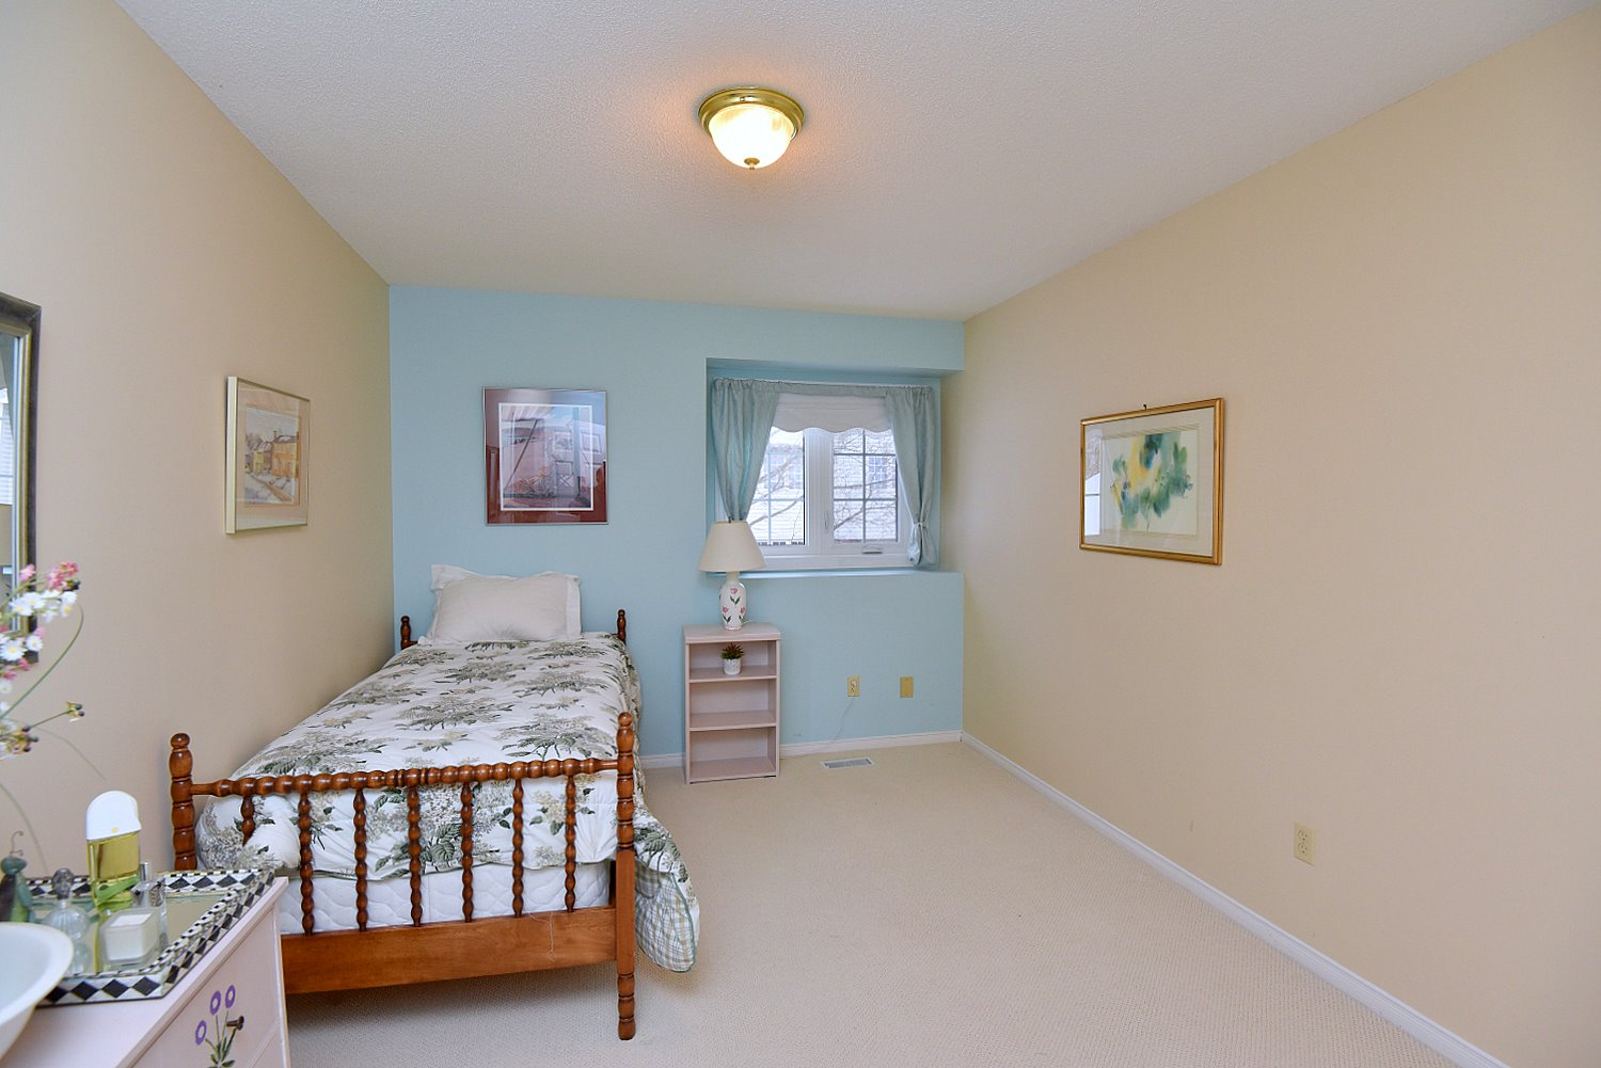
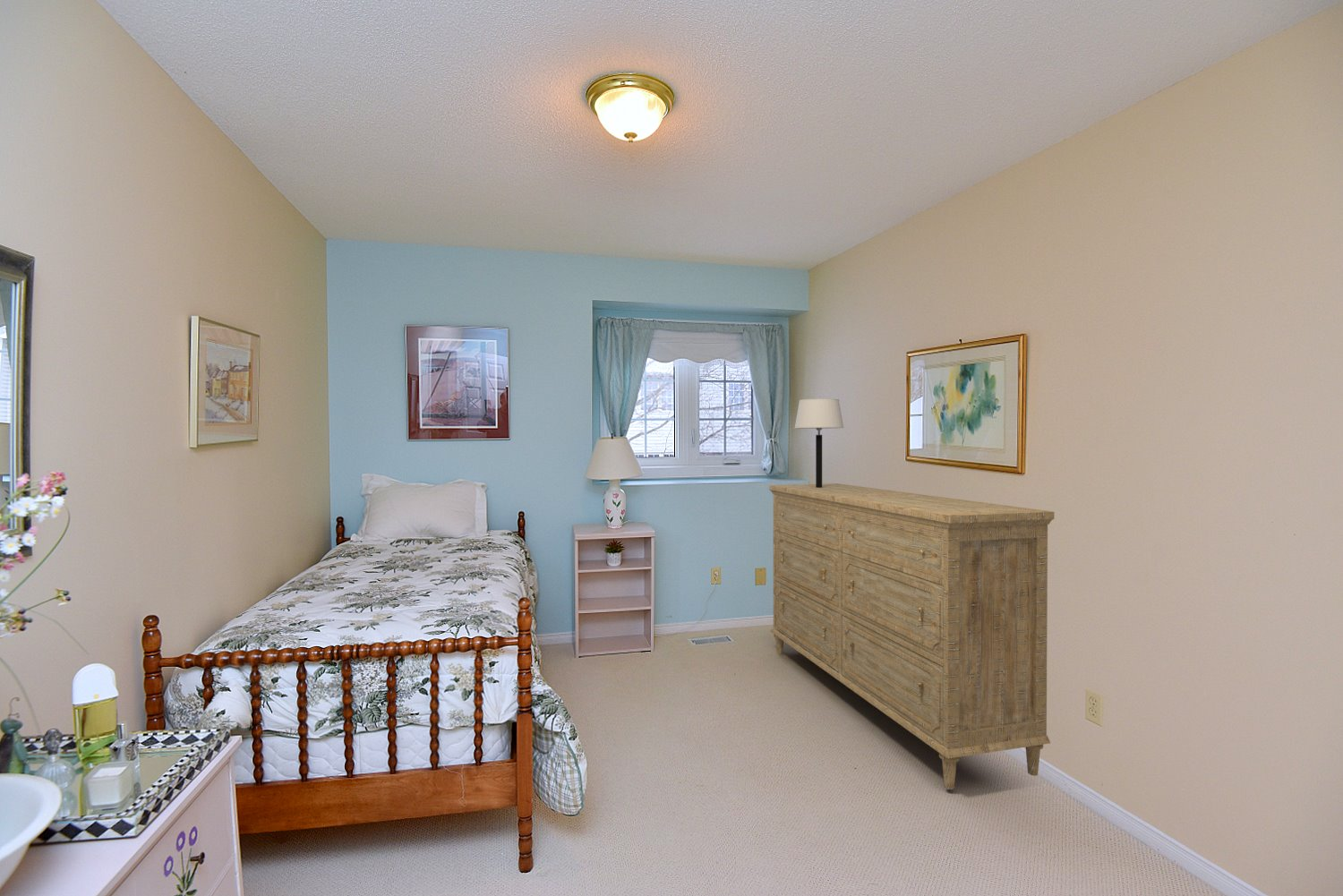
+ dresser (878, 598)
+ table lamp (818, 443)
